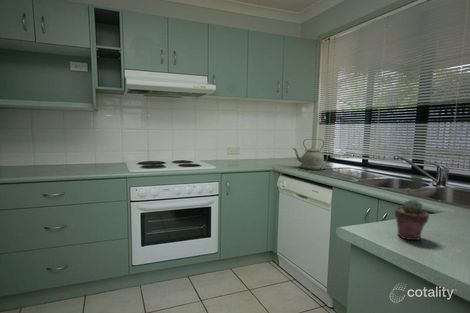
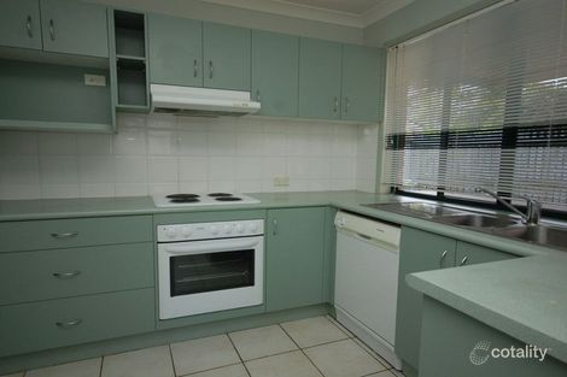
- potted succulent (410, 218)
- kettle (311, 153)
